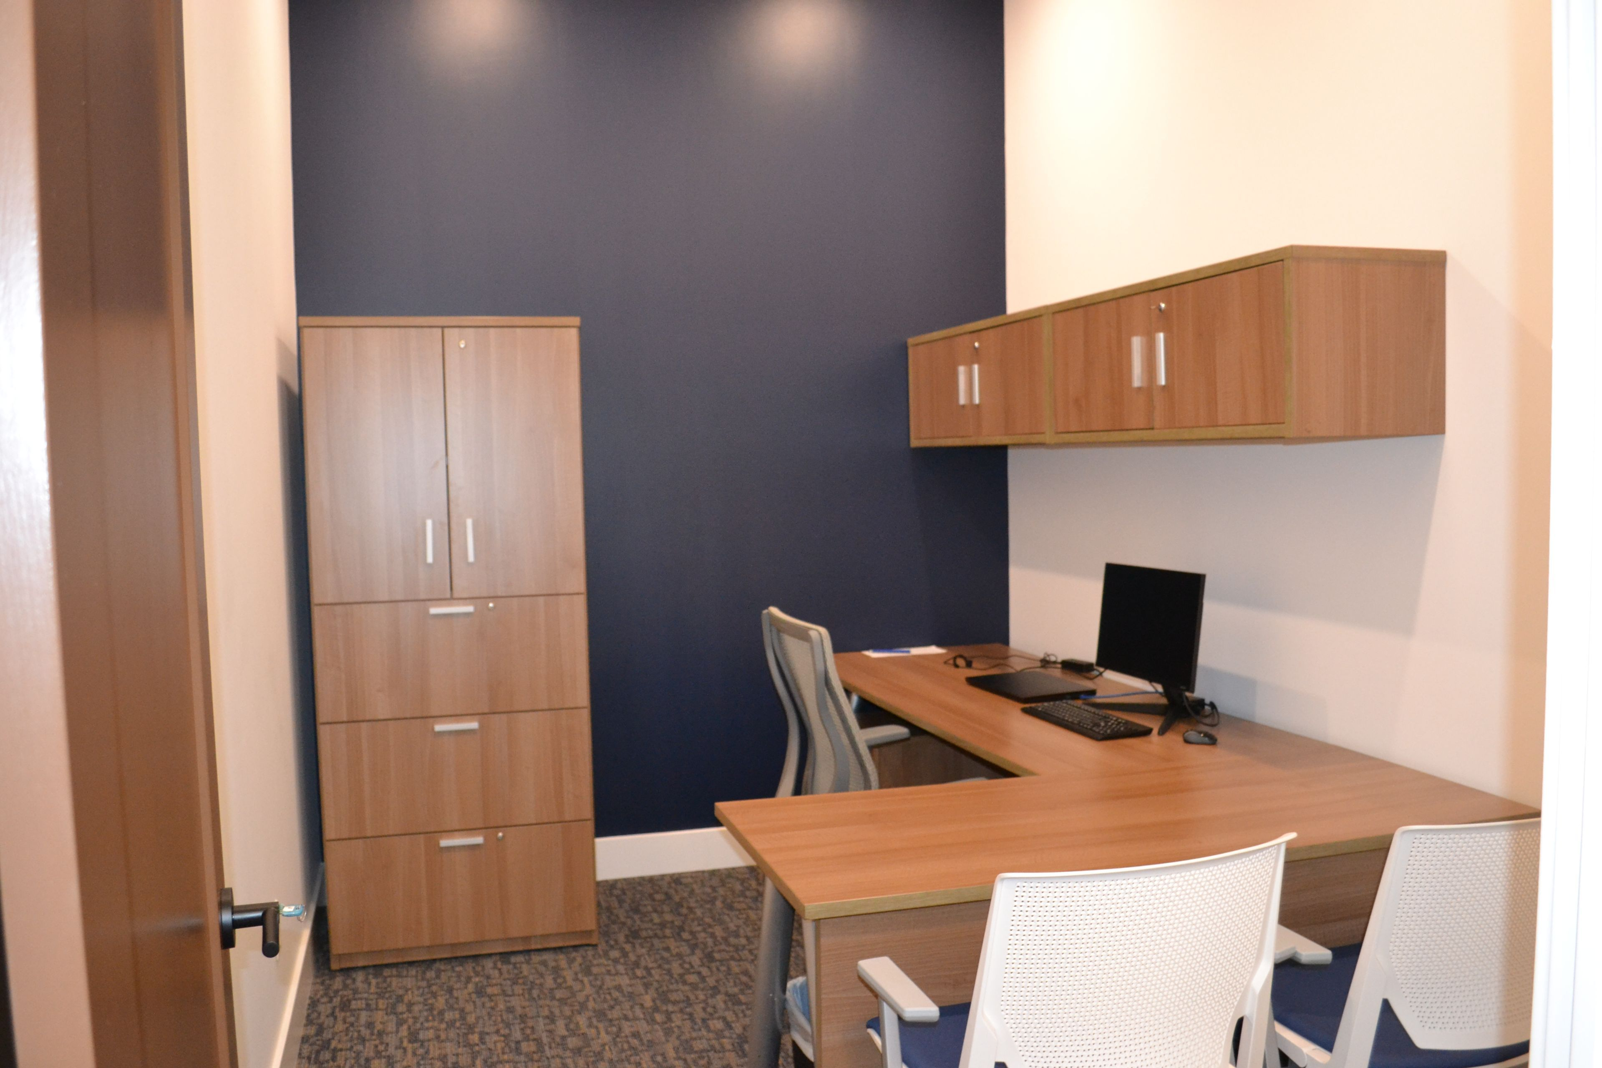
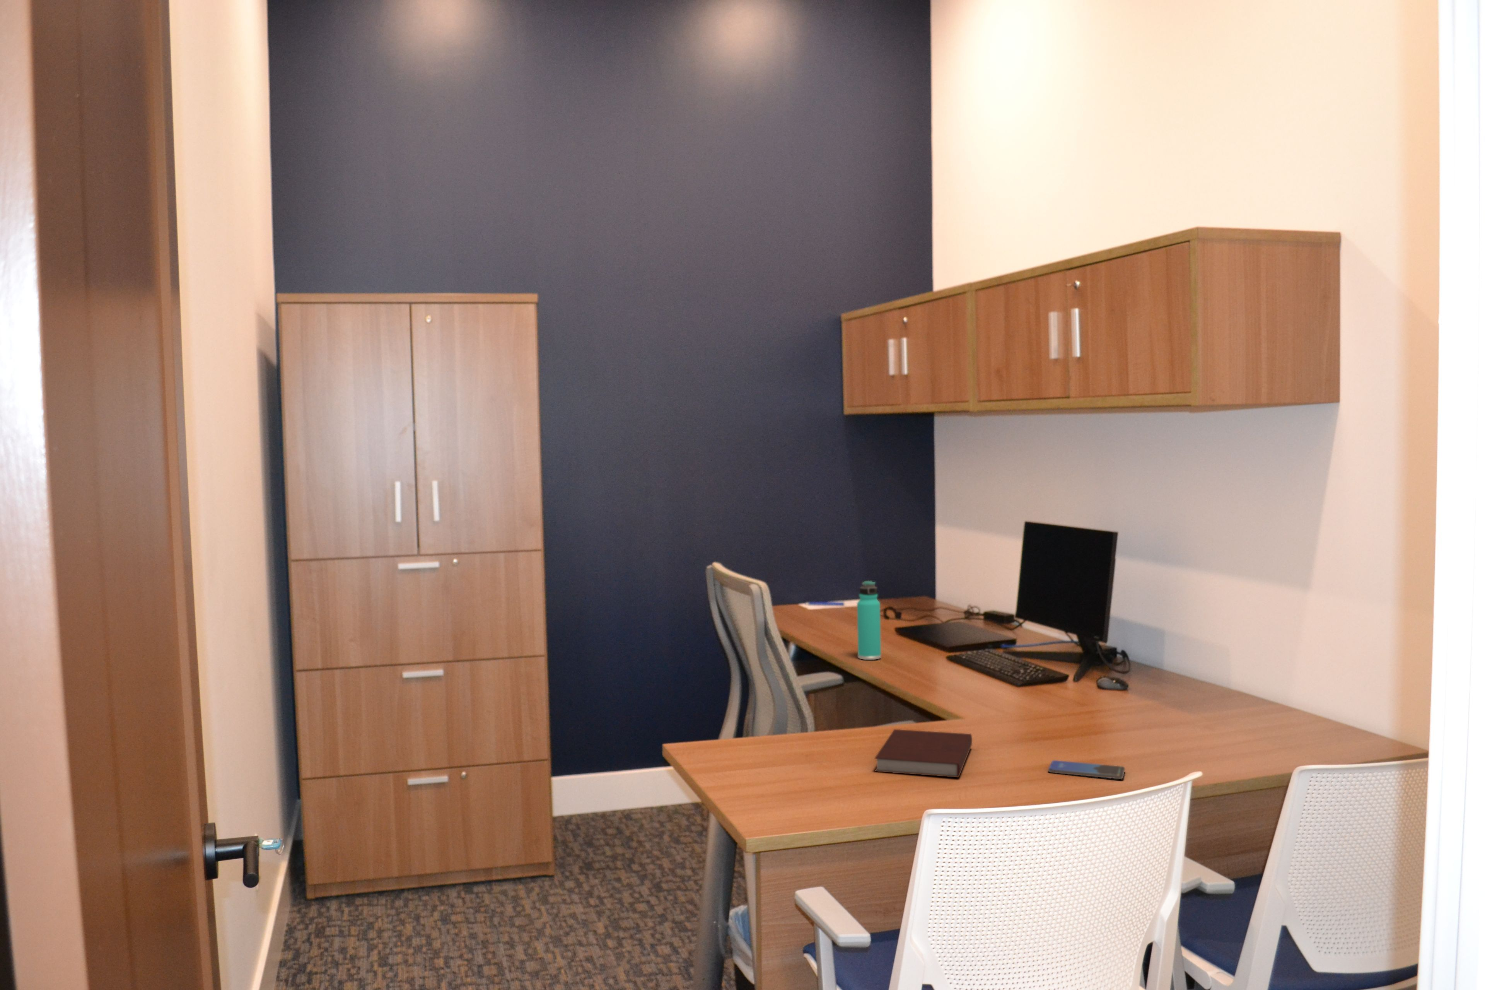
+ notebook (925, 751)
+ thermos bottle (868, 619)
+ smartphone (1086, 769)
